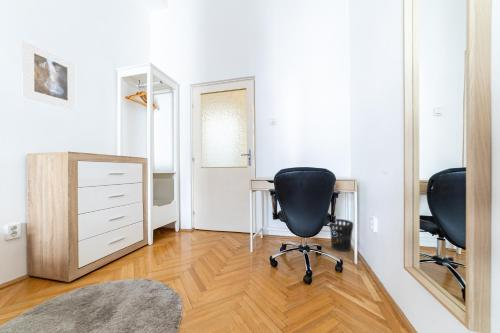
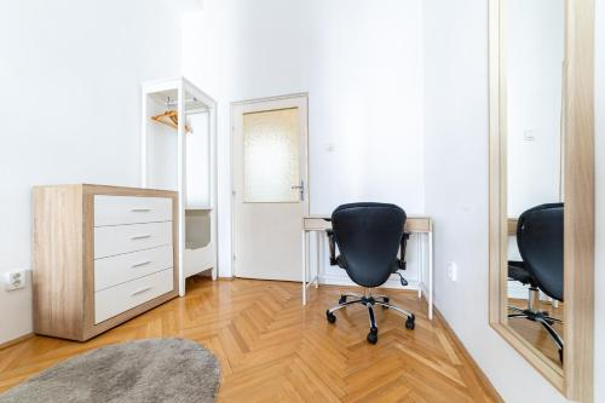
- wastebasket (340, 235)
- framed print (51, 78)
